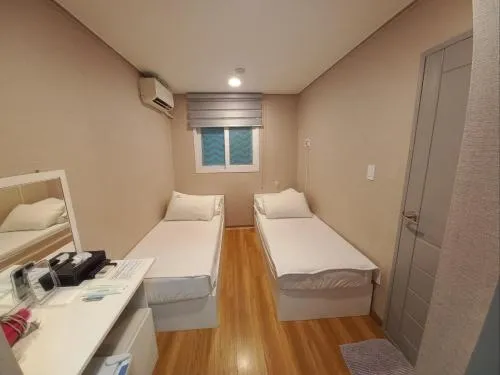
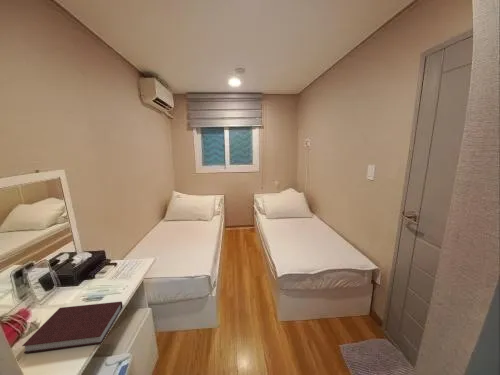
+ notebook (78, 323)
